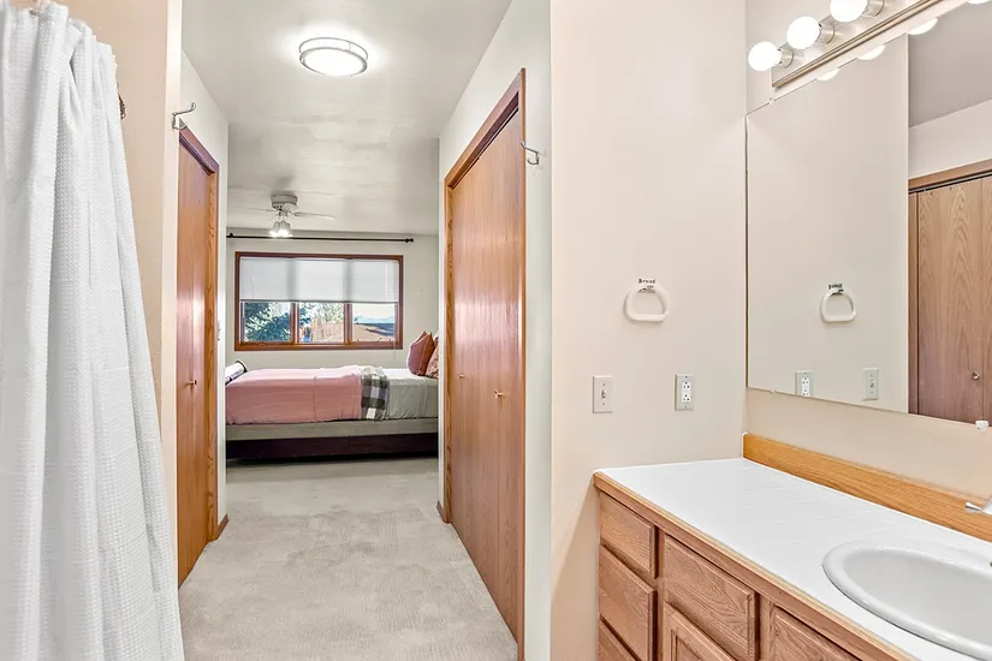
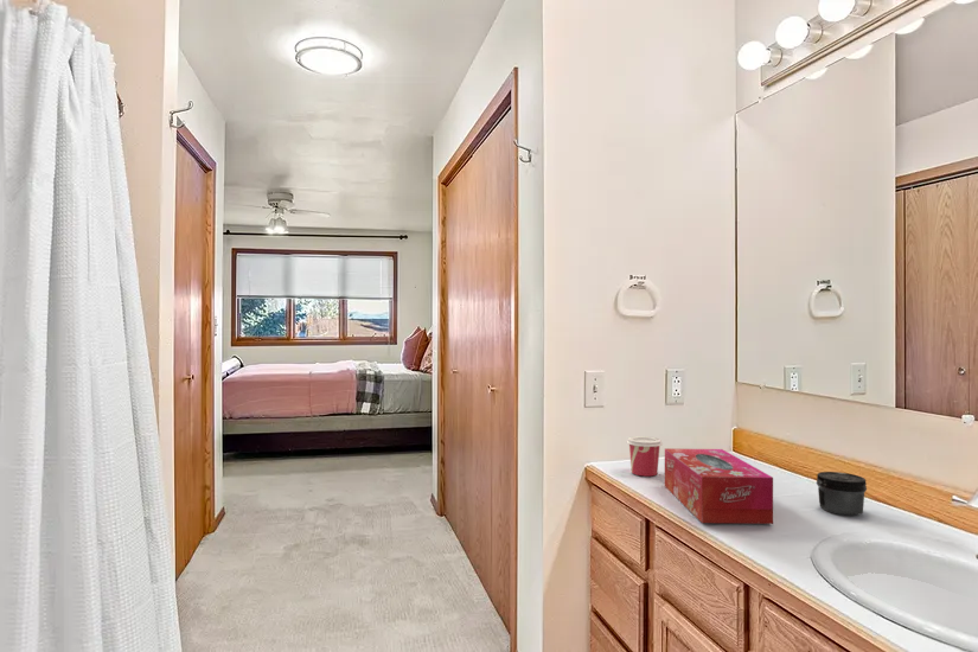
+ cup (644, 455)
+ tissue box (712, 481)
+ jar (840, 493)
